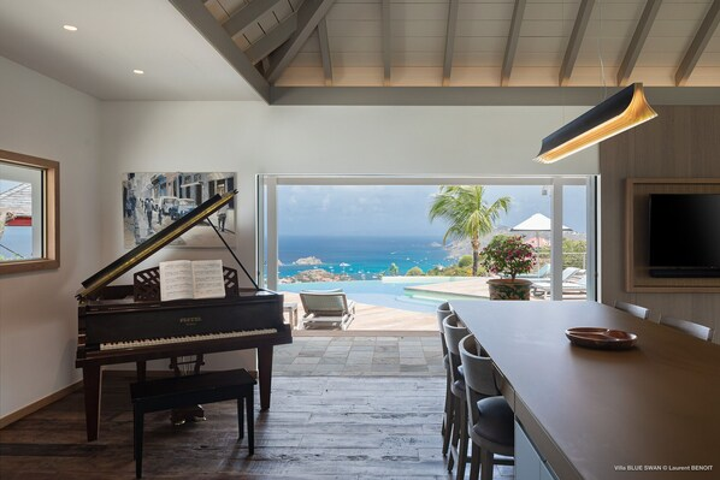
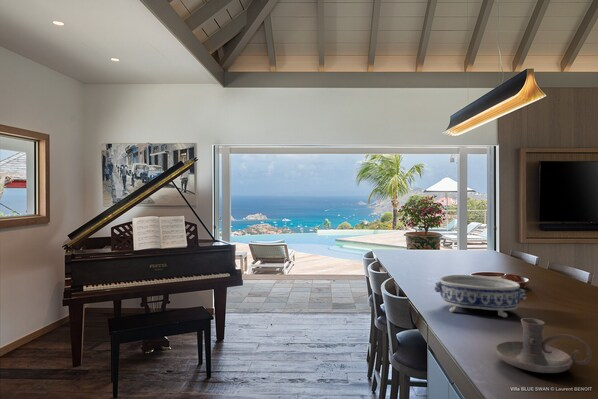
+ decorative bowl (478, 294)
+ candle holder (541, 344)
